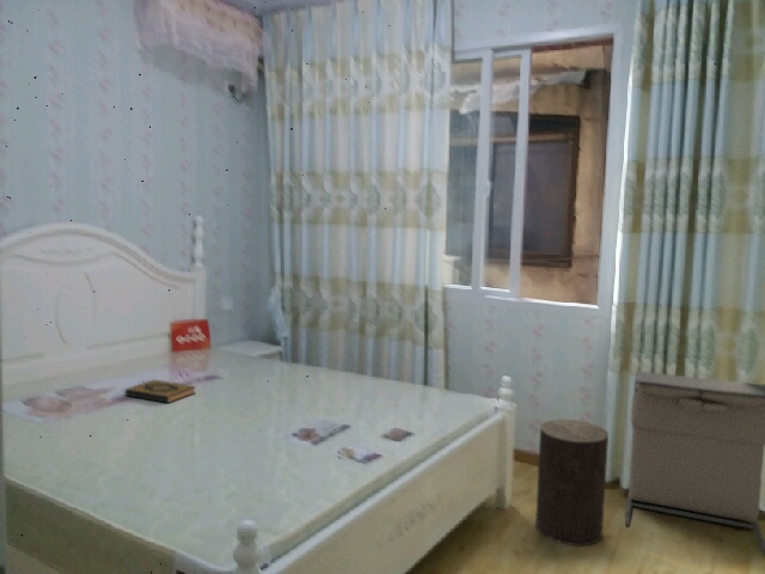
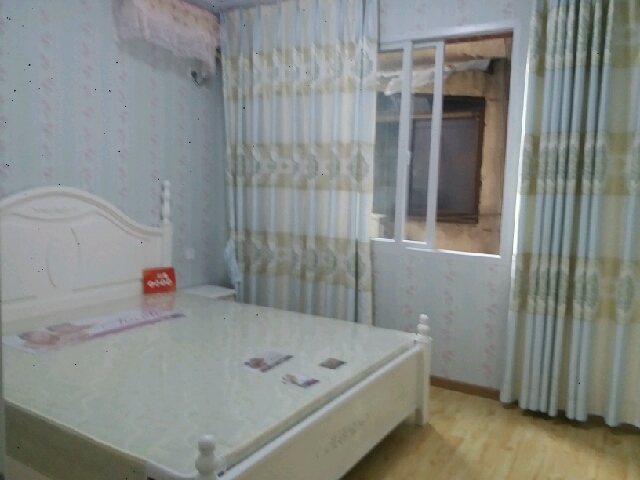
- hardback book (160, 391)
- stool (570, 480)
- laundry hamper (697, 456)
